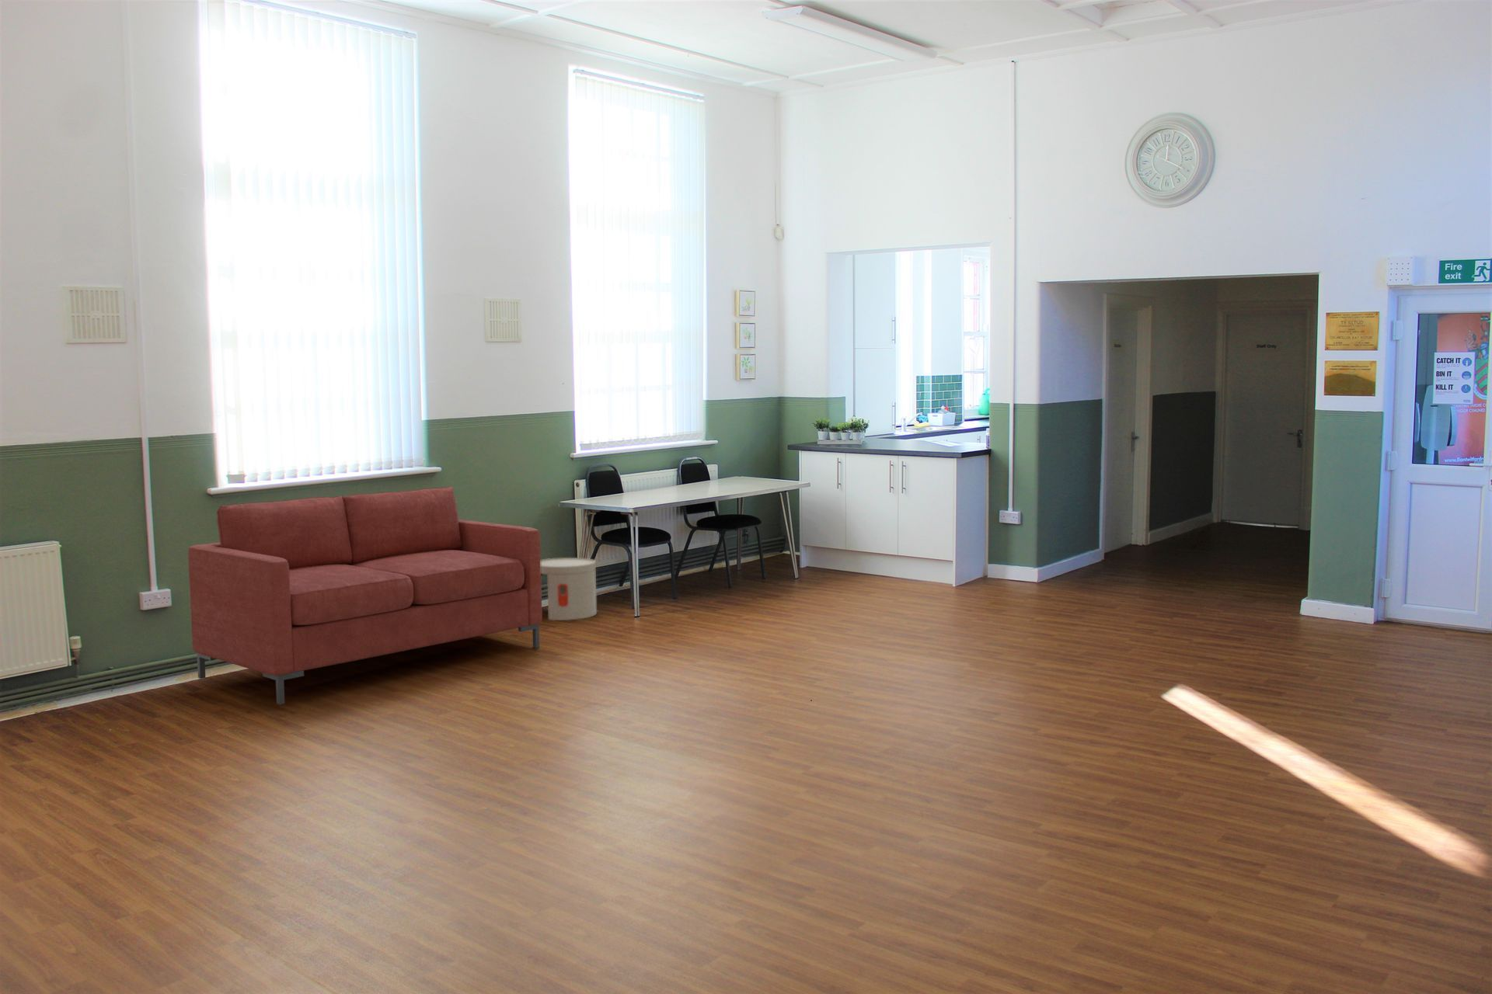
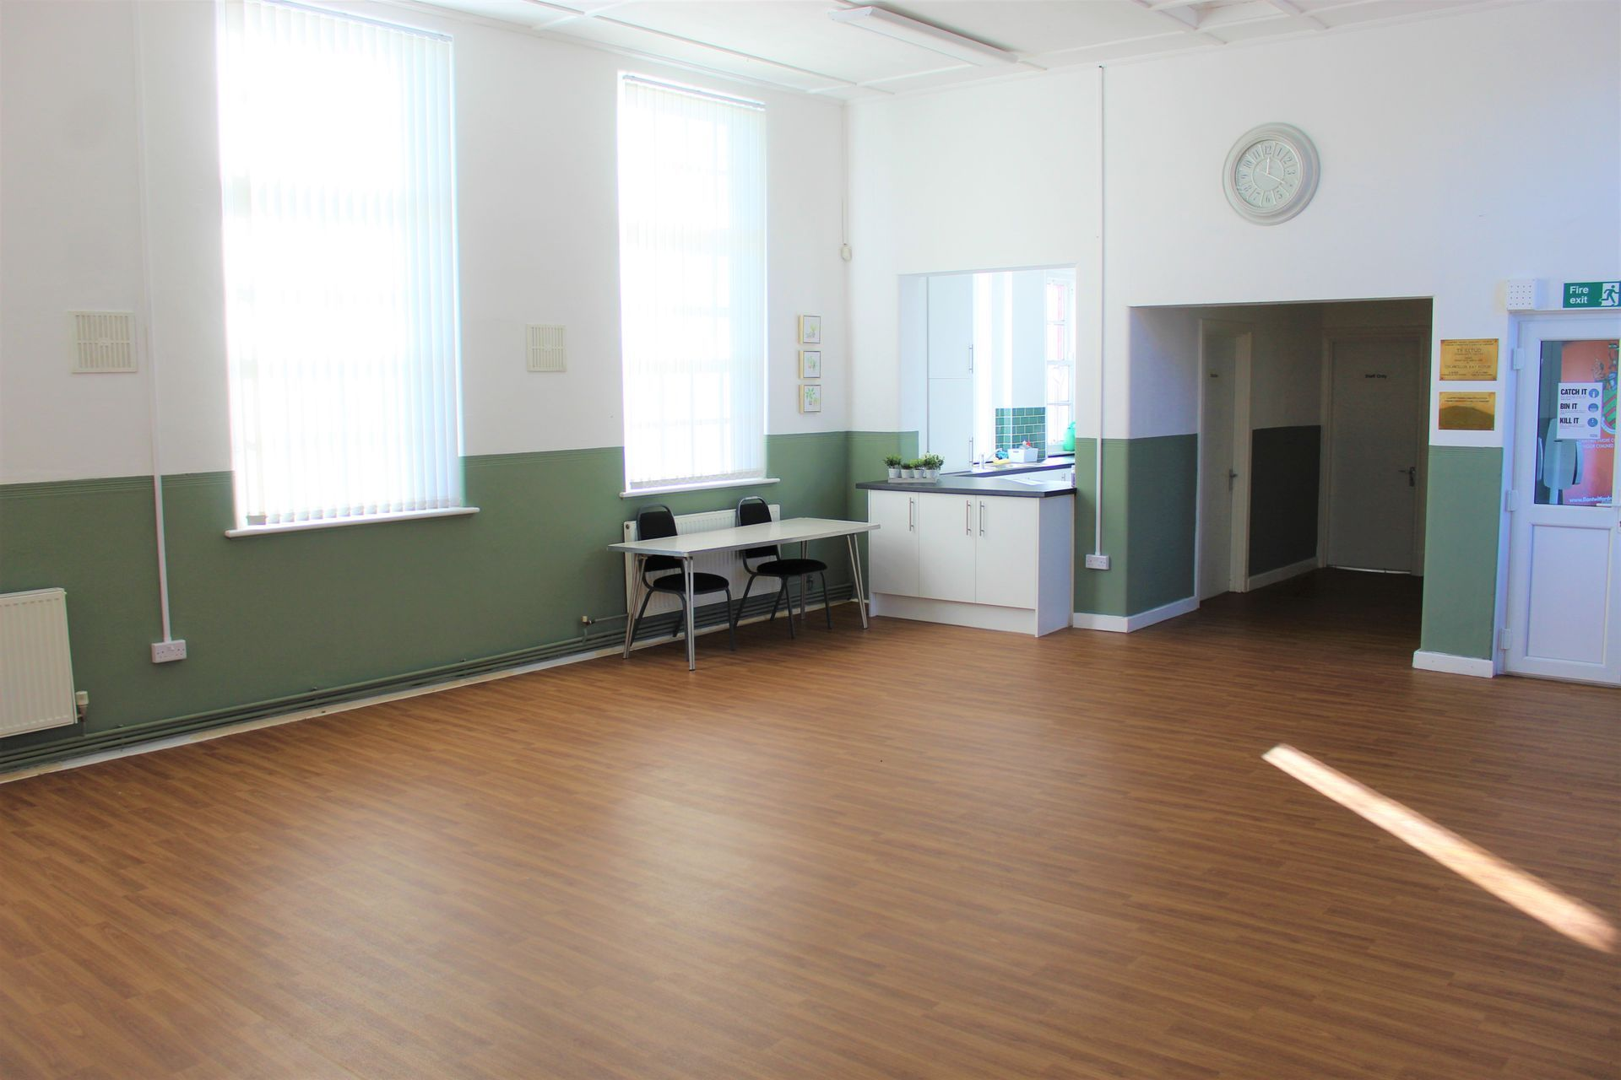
- sofa (375, 580)
- side table (565, 588)
